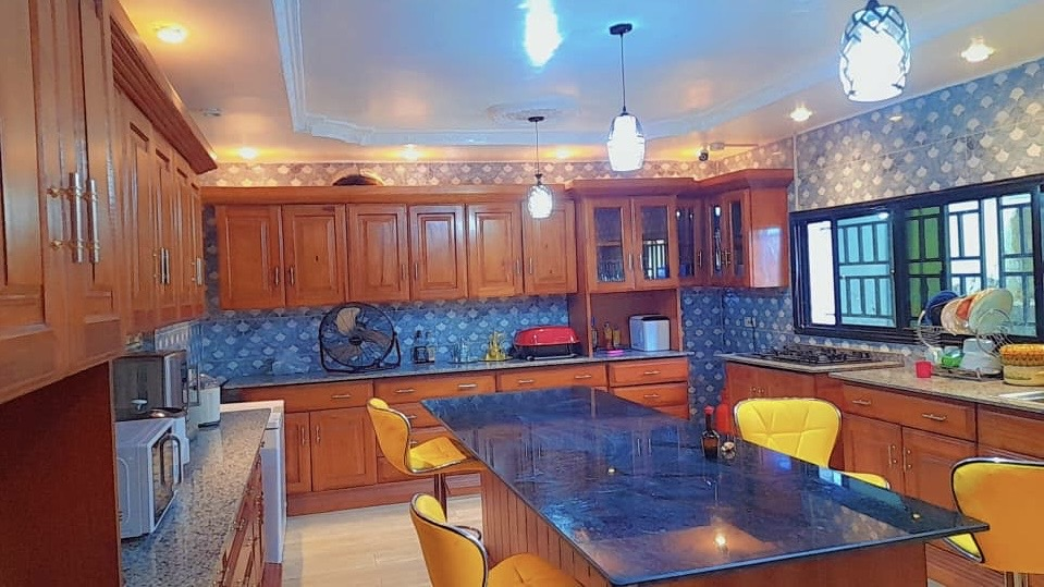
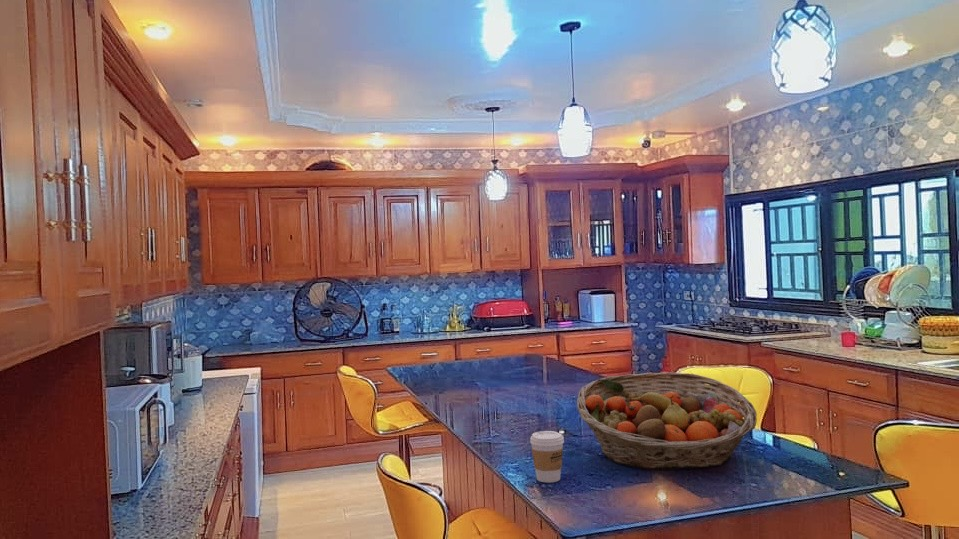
+ fruit basket (664, 418)
+ coffee cup (547, 456)
